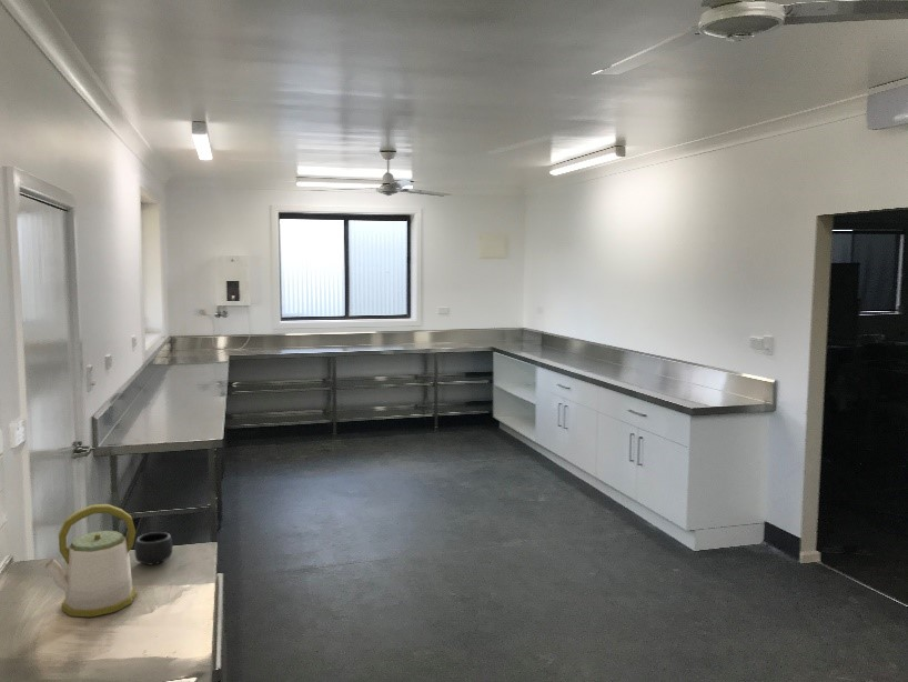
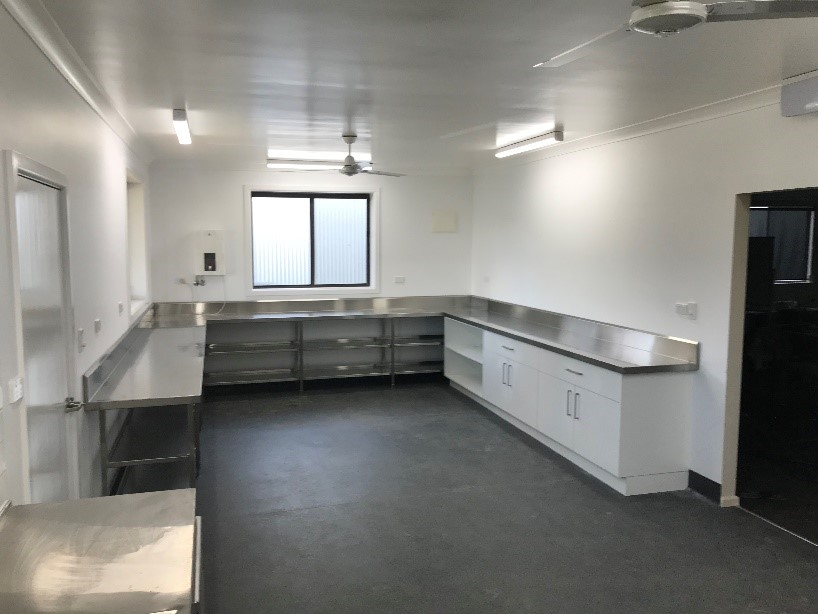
- mug (155, 548)
- kettle (90, 554)
